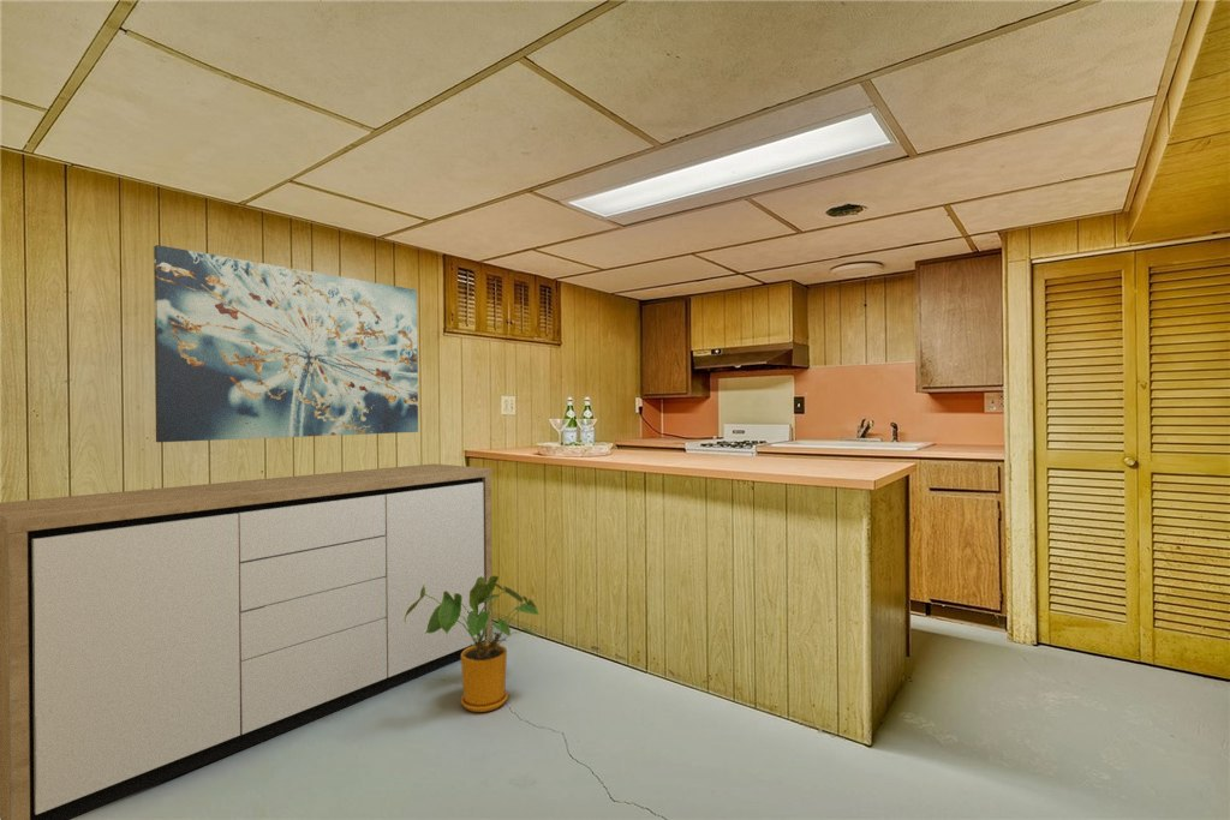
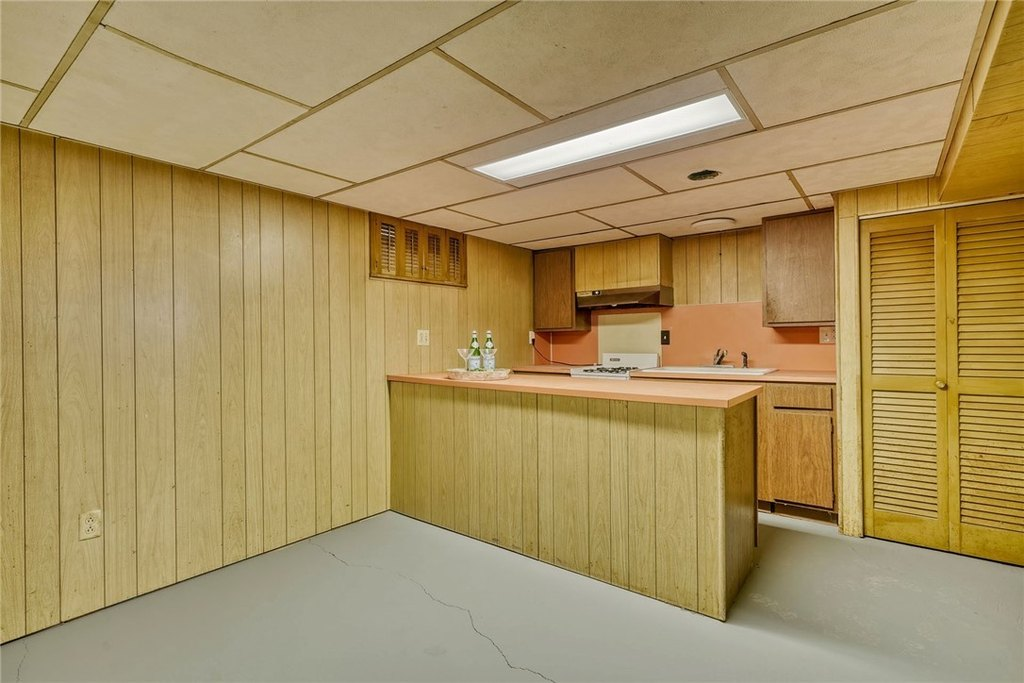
- house plant (482, 642)
- sideboard (292, 592)
- wall art (306, 353)
